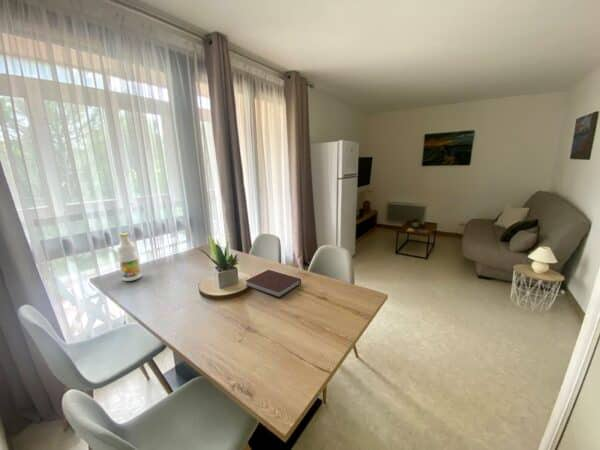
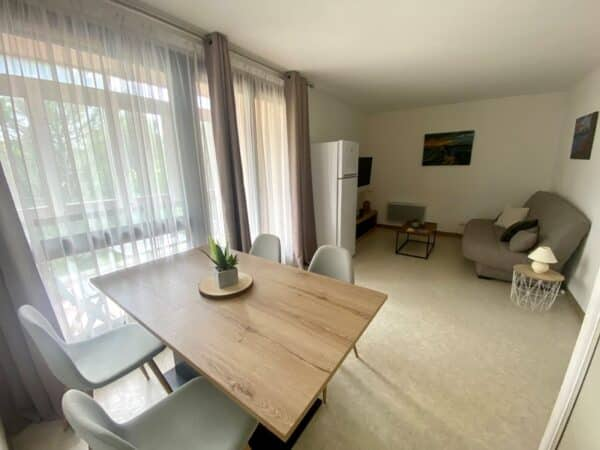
- notebook (273, 282)
- bottle (128, 256)
